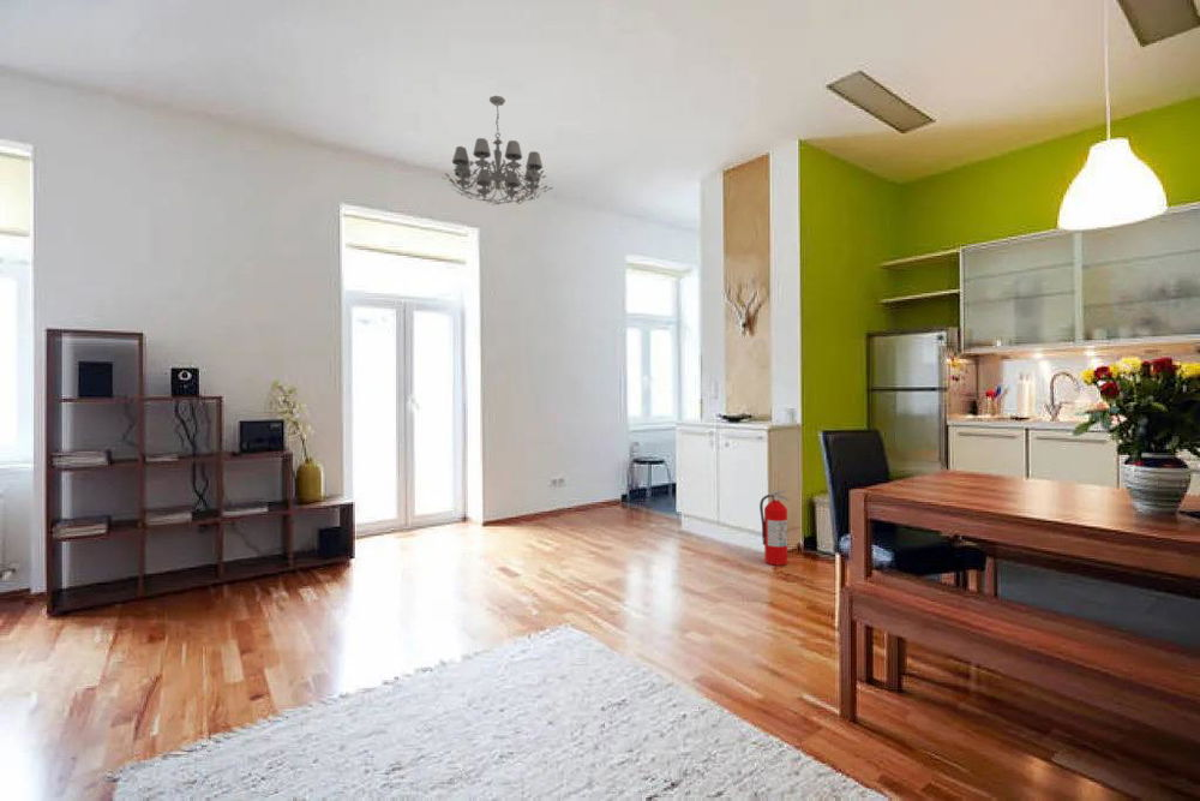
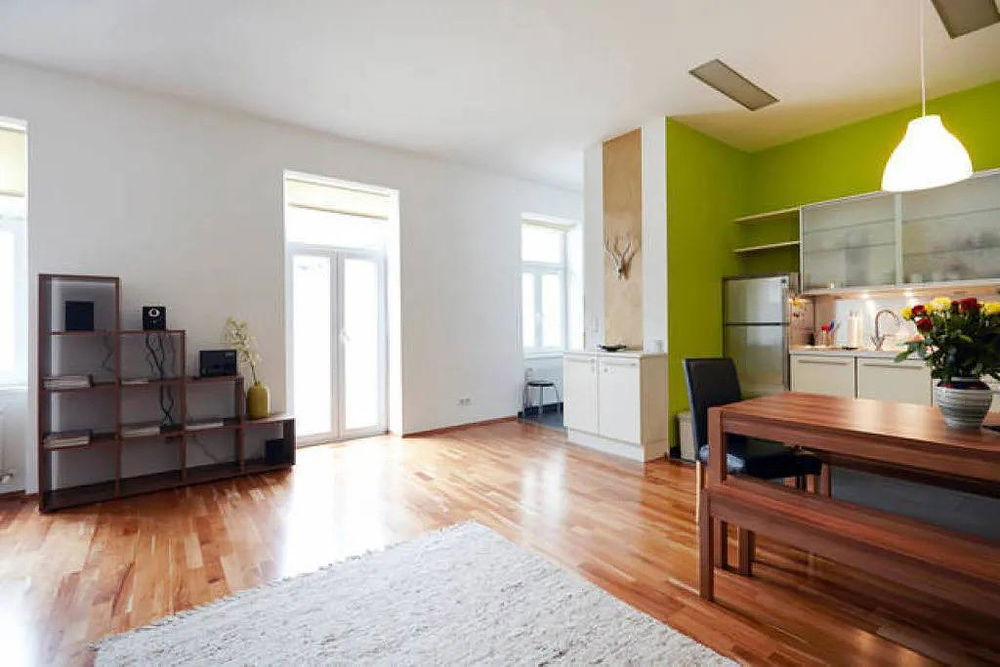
- chandelier (497, 148)
- fire extinguisher (775, 525)
